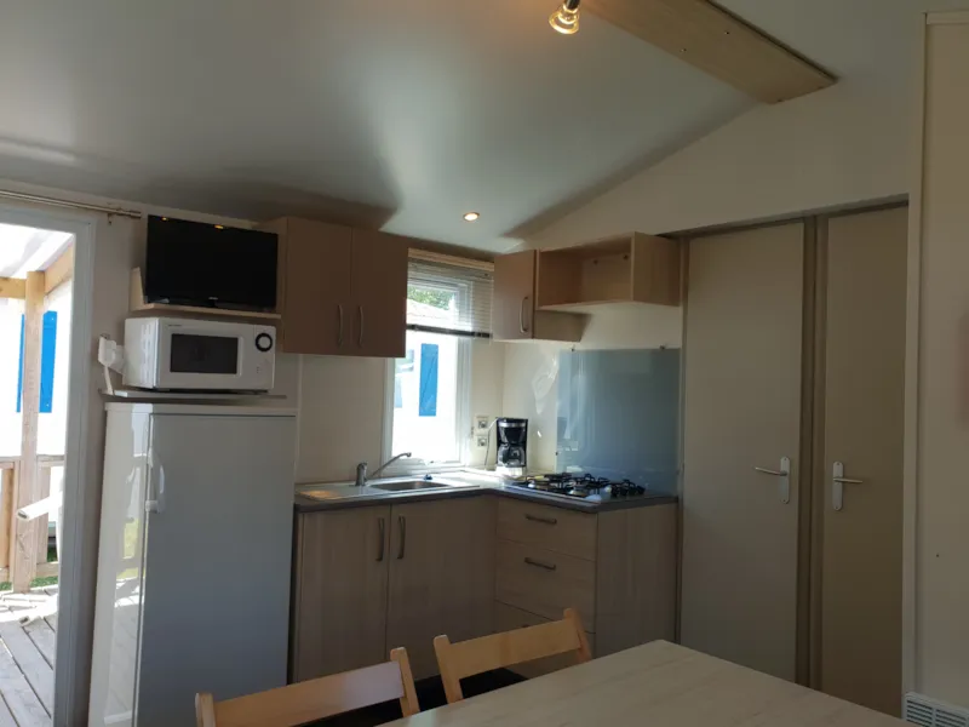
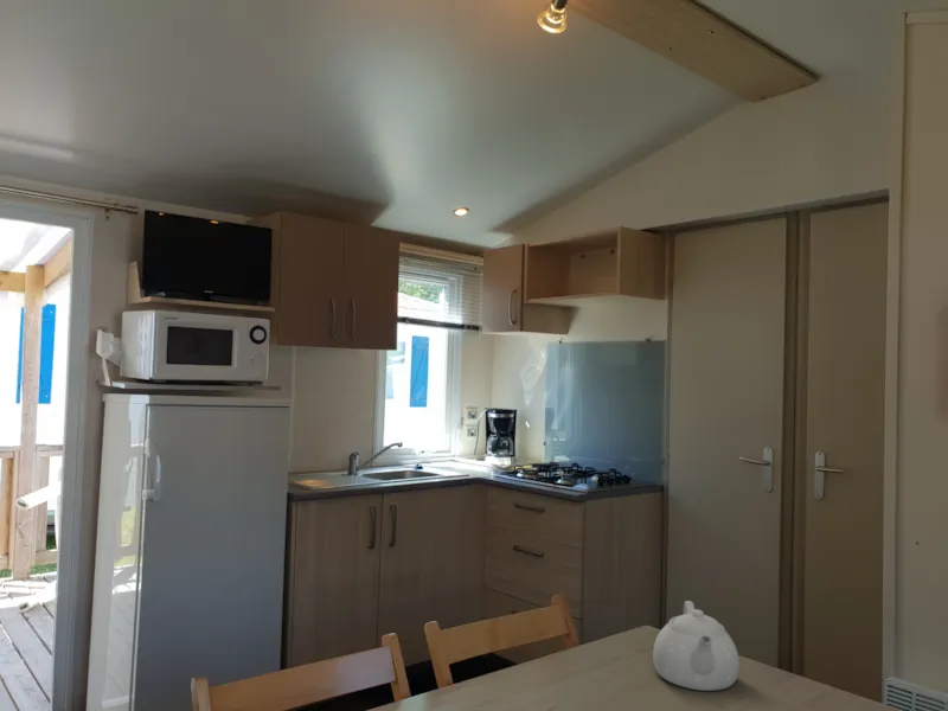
+ teapot (696, 641)
